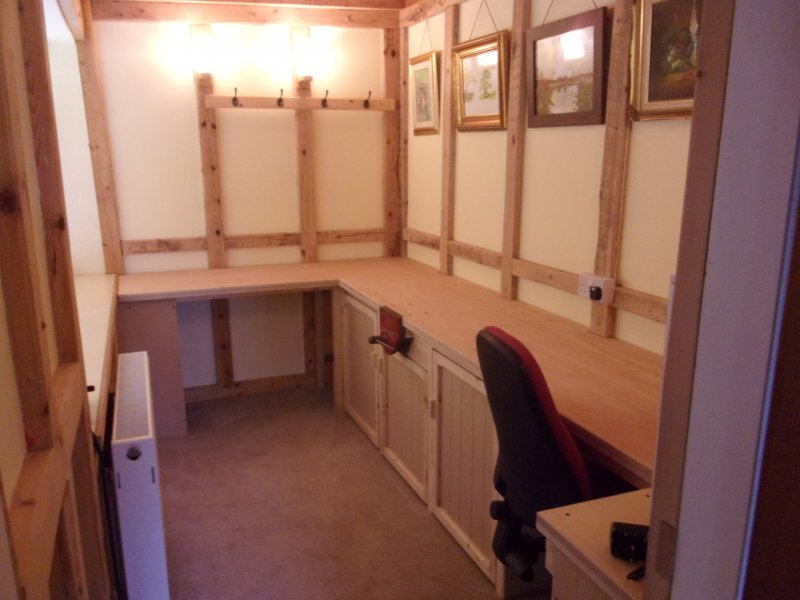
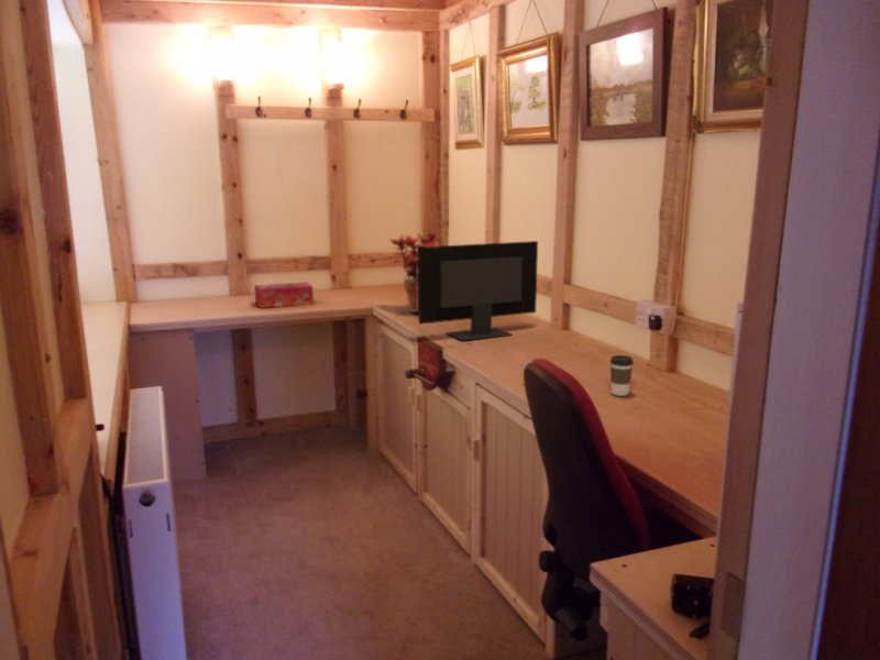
+ computer monitor (479, 289)
+ tissue box (284, 294)
+ coffee cup (620, 375)
+ potted plant (417, 274)
